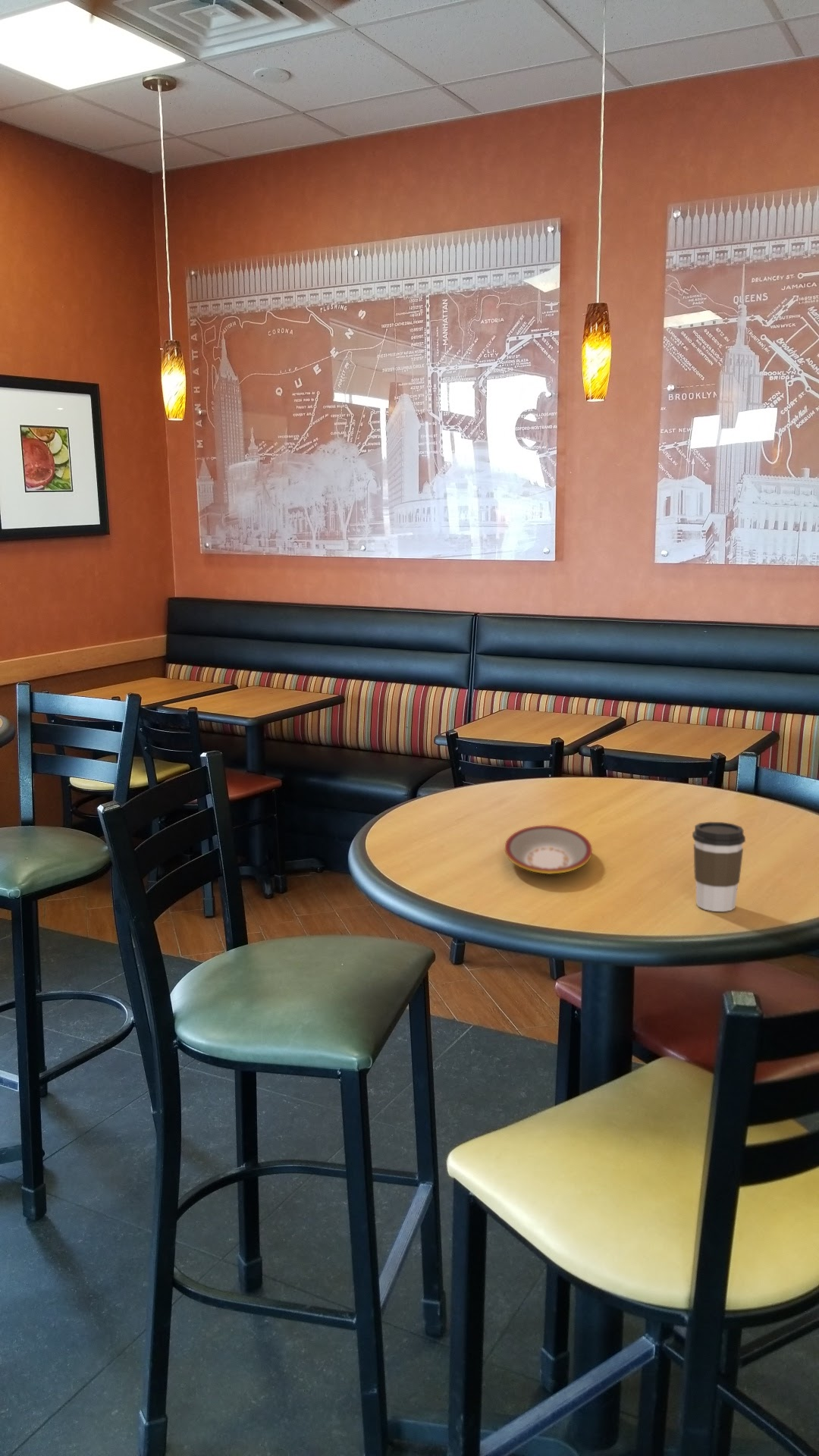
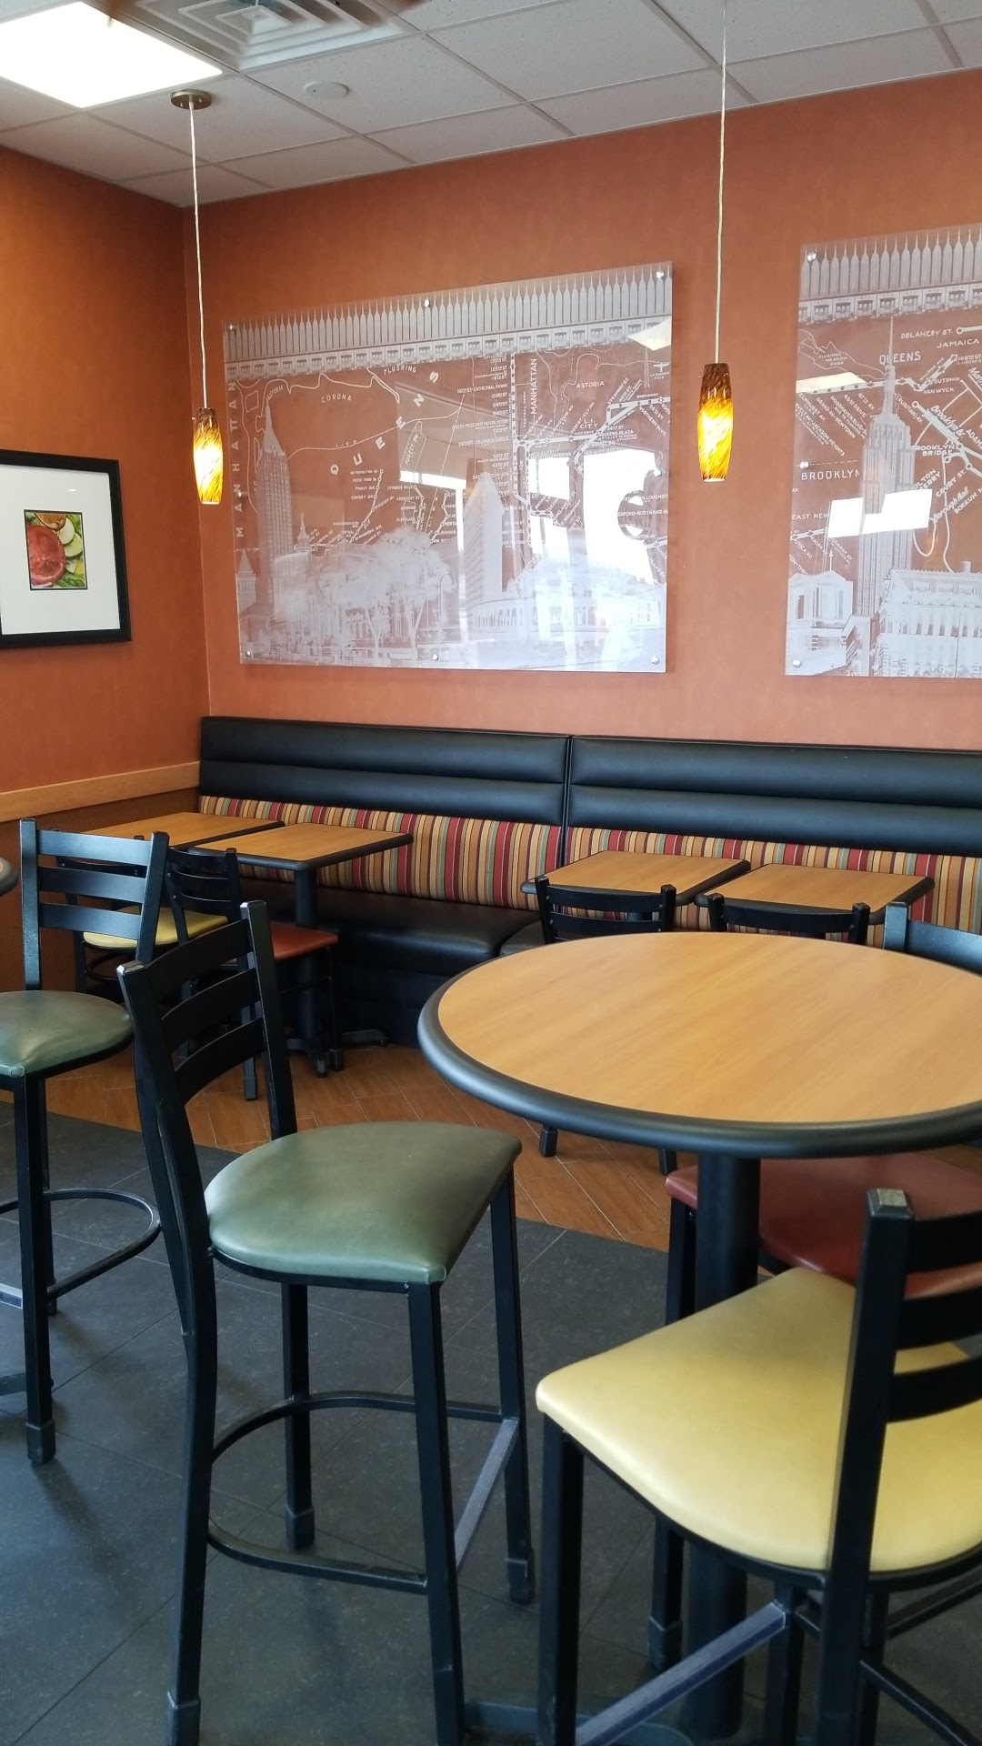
- plate (548, 853)
- coffee cup (717, 867)
